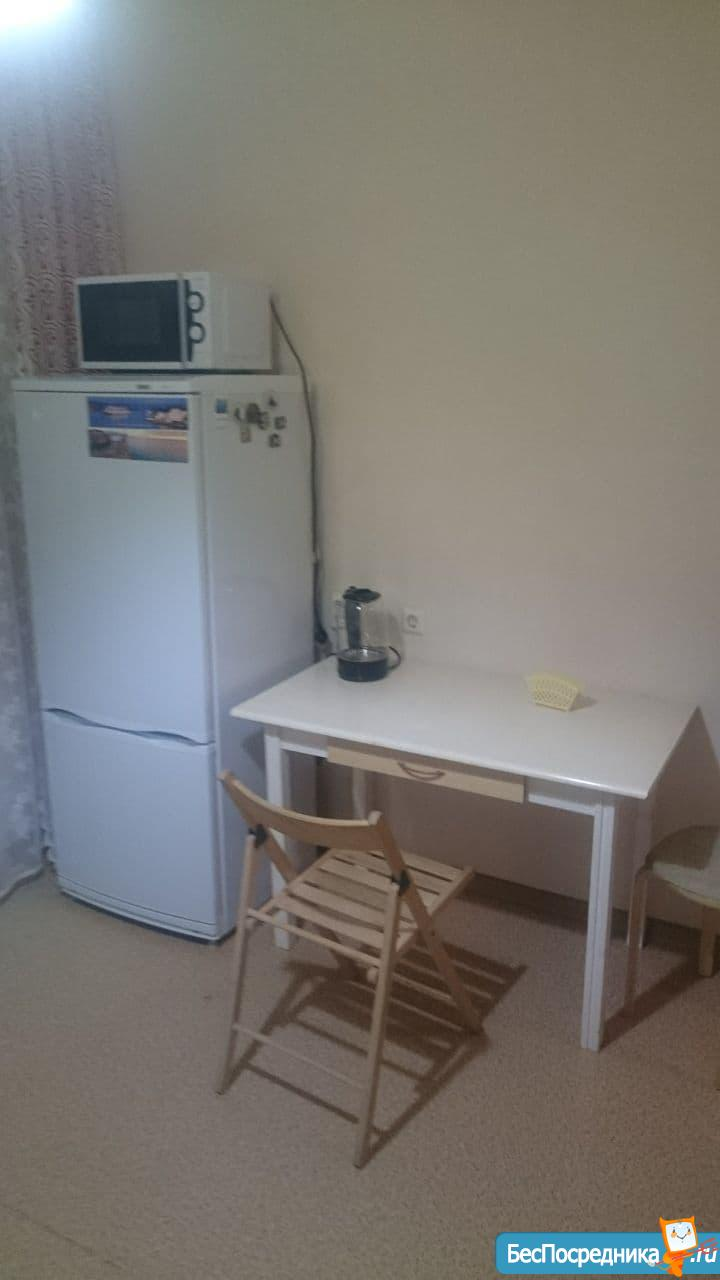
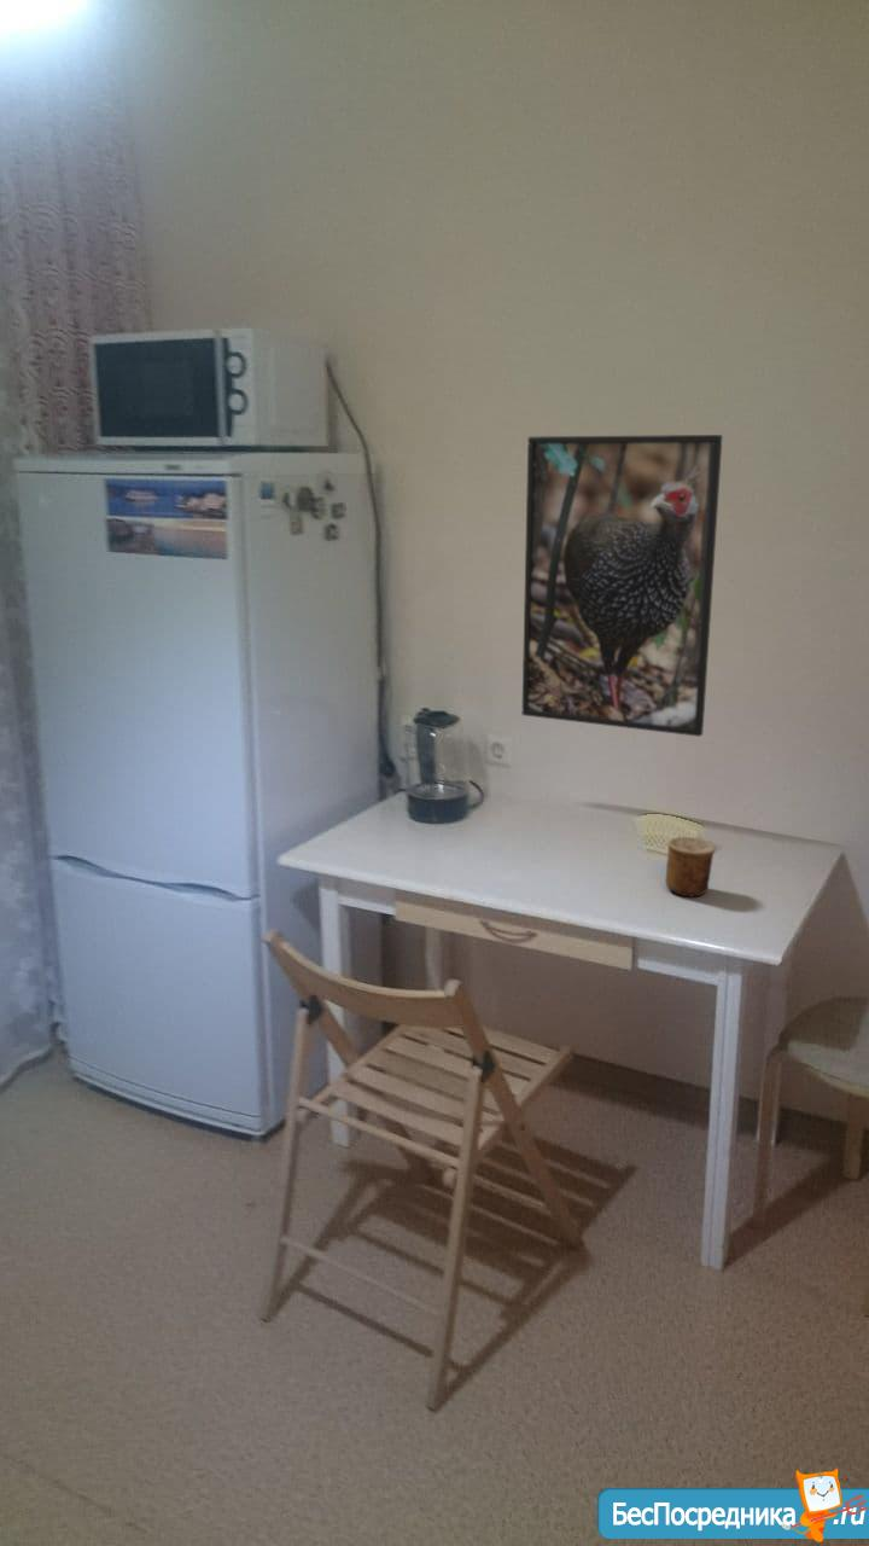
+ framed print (614, 585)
+ cup (689, 866)
